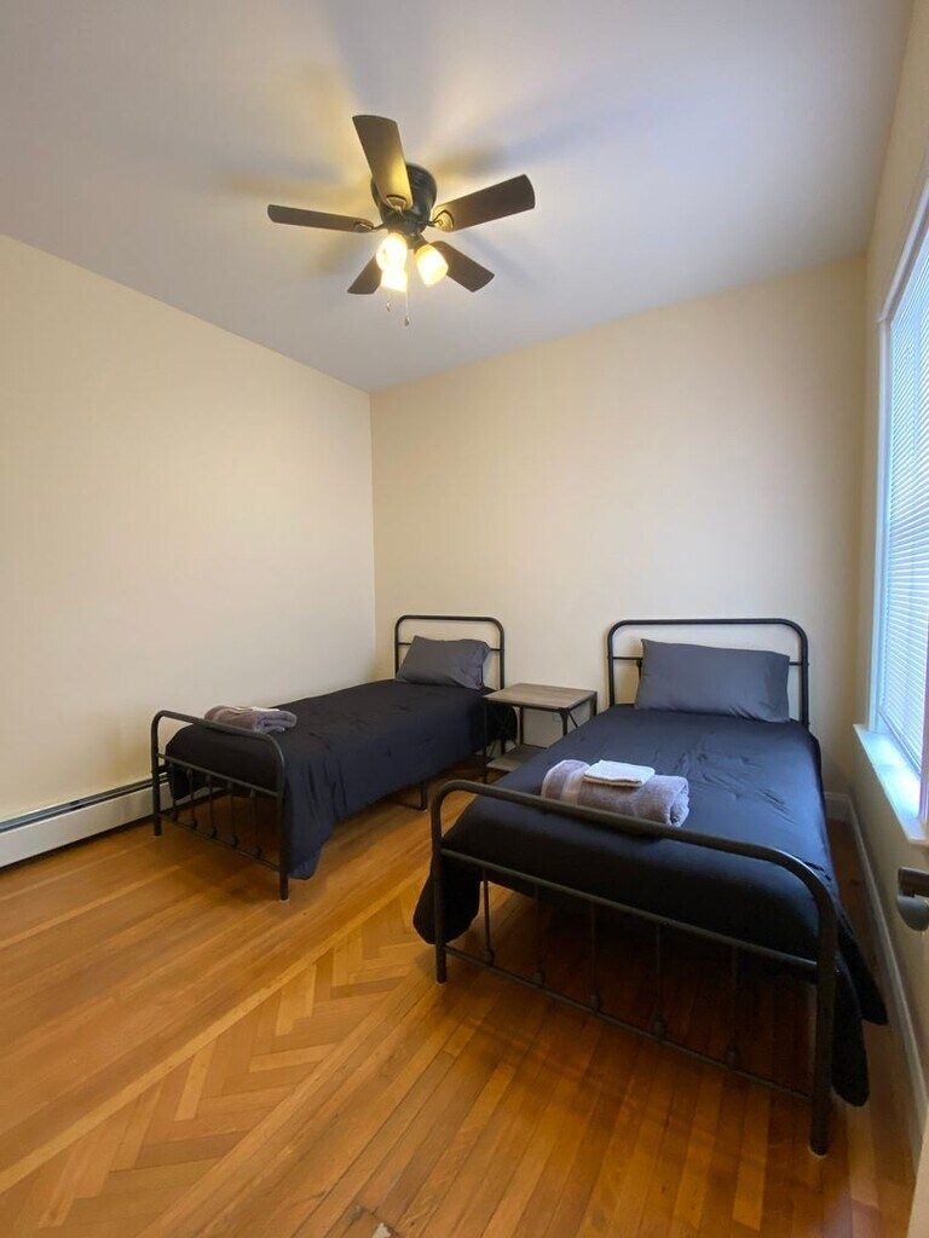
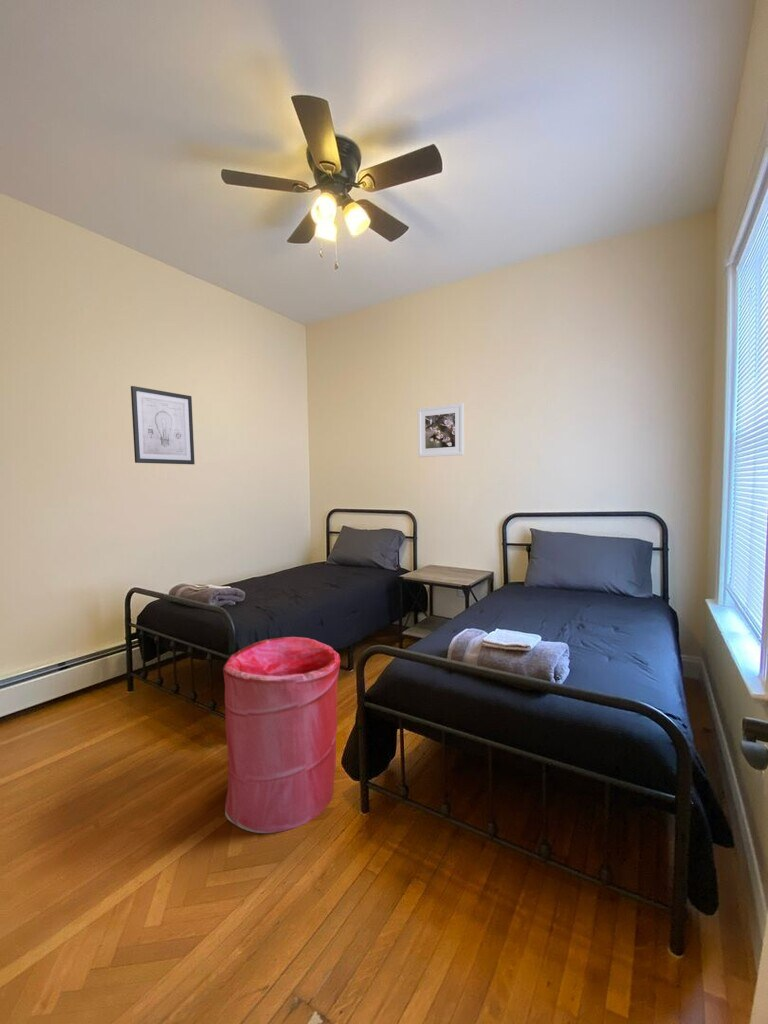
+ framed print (440, 431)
+ laundry hamper (284, 722)
+ wall art (164, 427)
